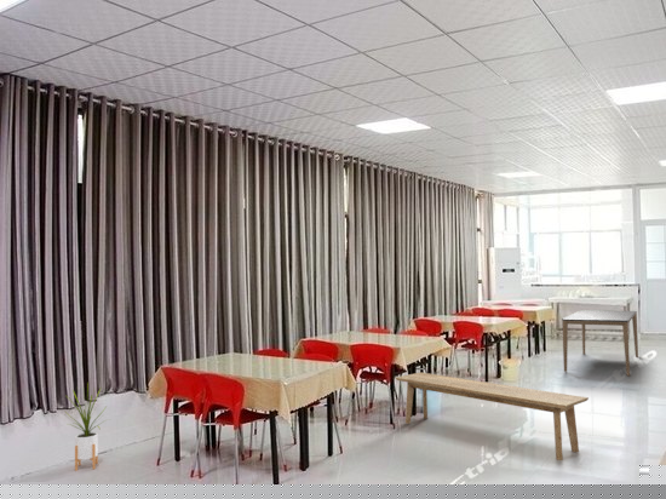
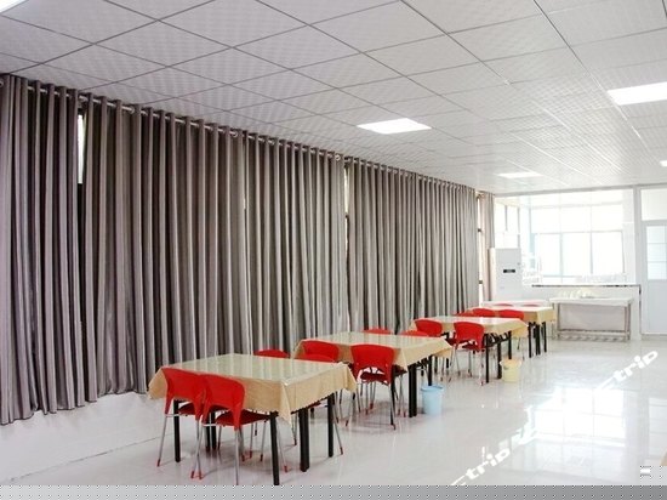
- house plant (86, 424)
- bench (484, 400)
- dining table (608, 325)
